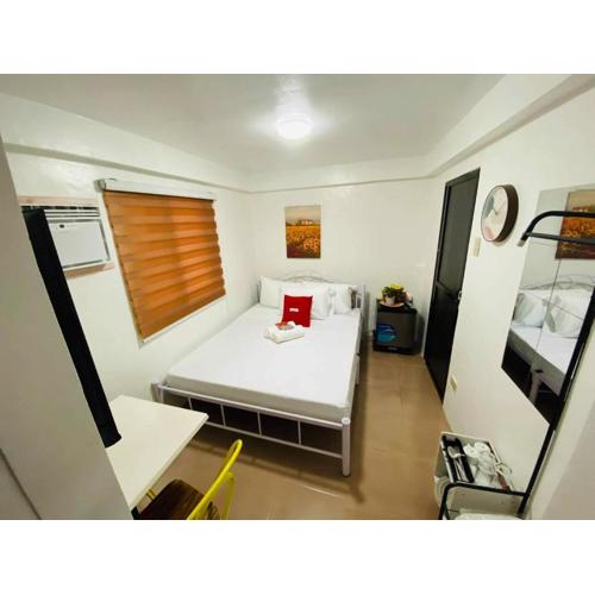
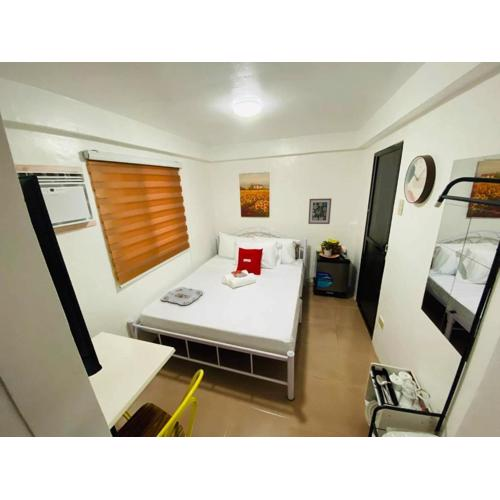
+ serving tray (182, 295)
+ wall art (319, 211)
